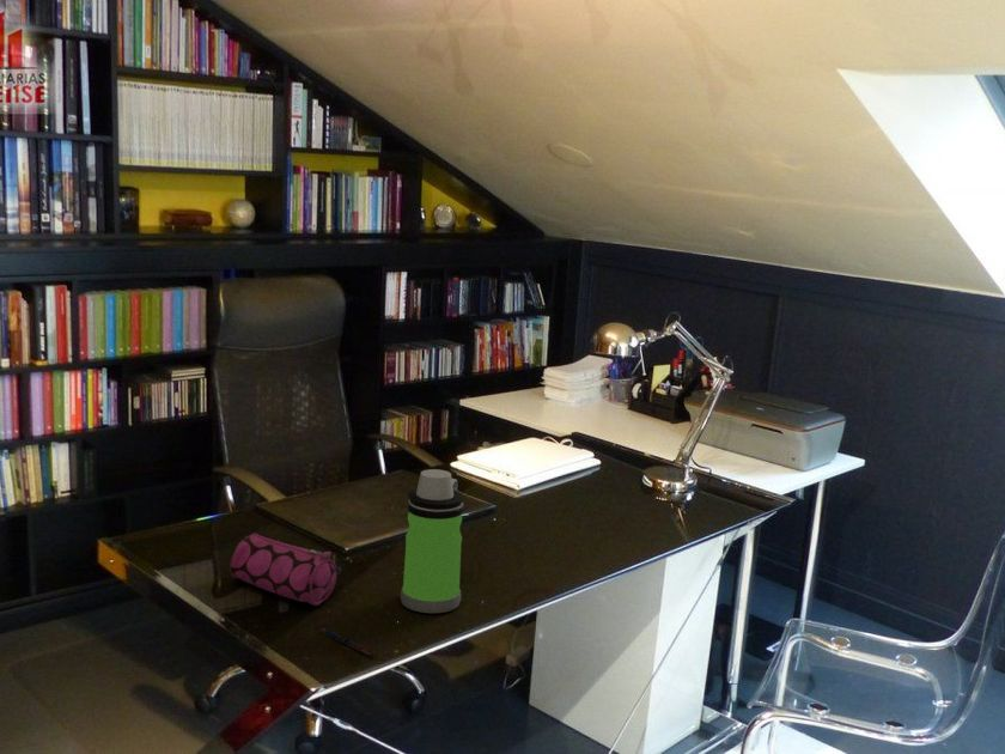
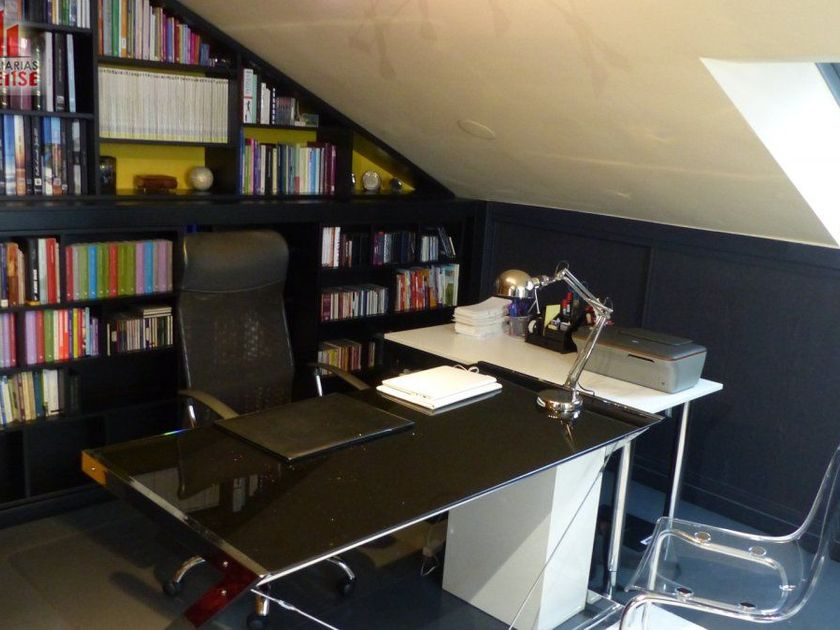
- pencil case (284, 566)
- water bottle (433, 537)
- pen (346, 640)
